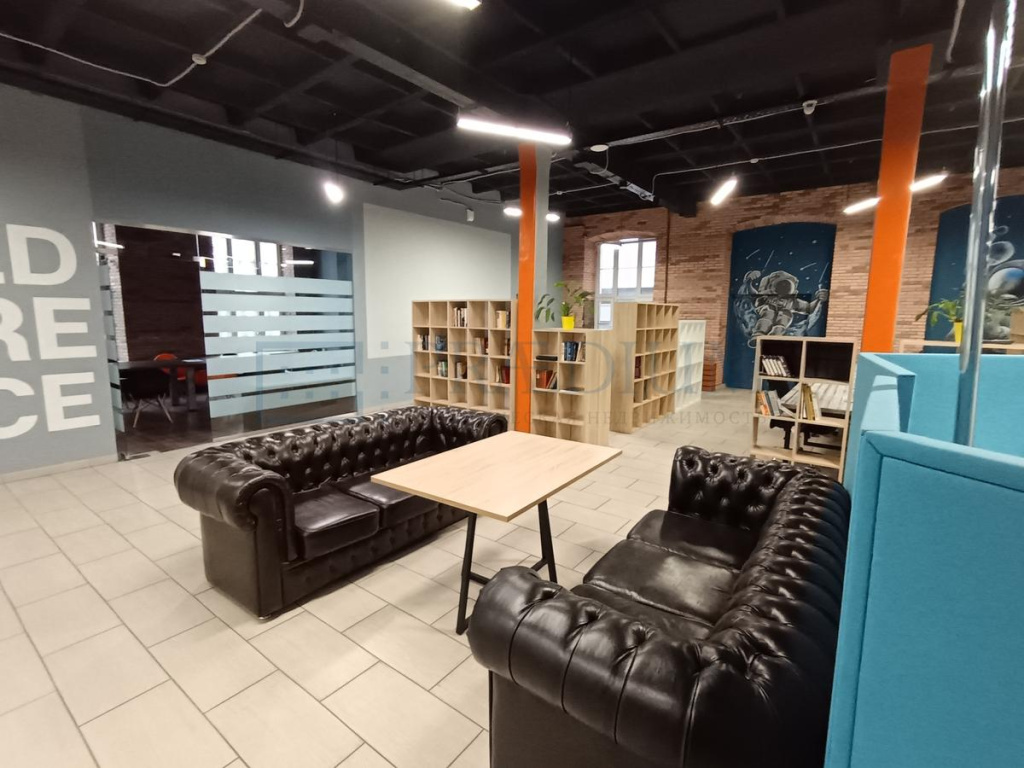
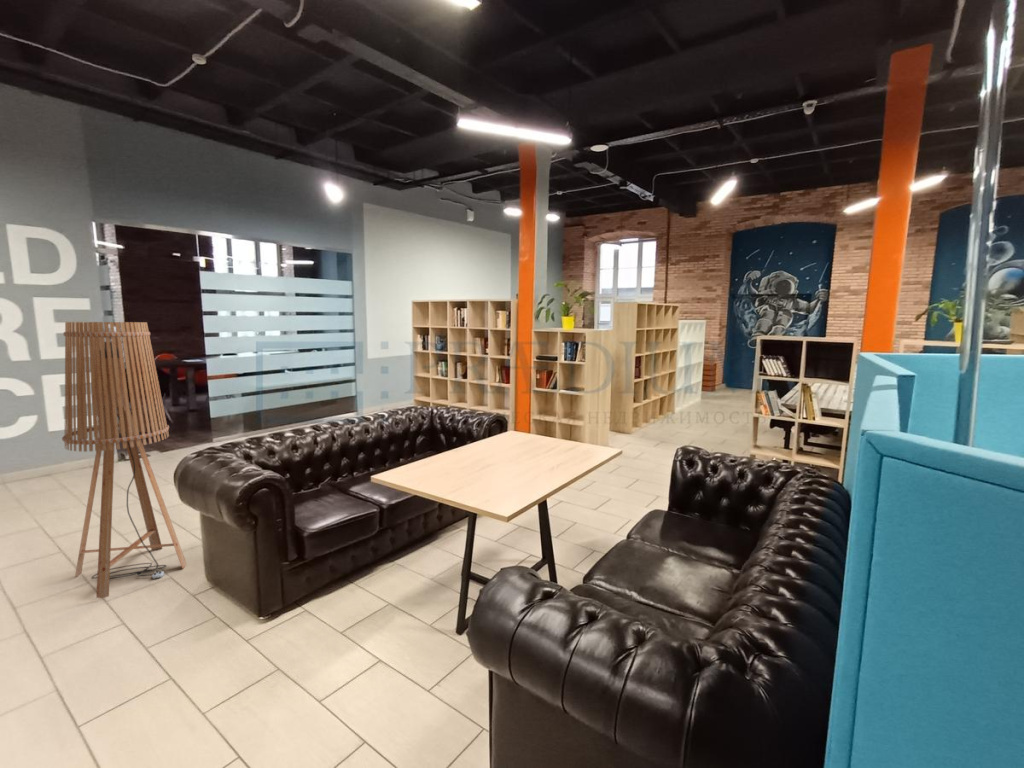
+ floor lamp (119, 448)
